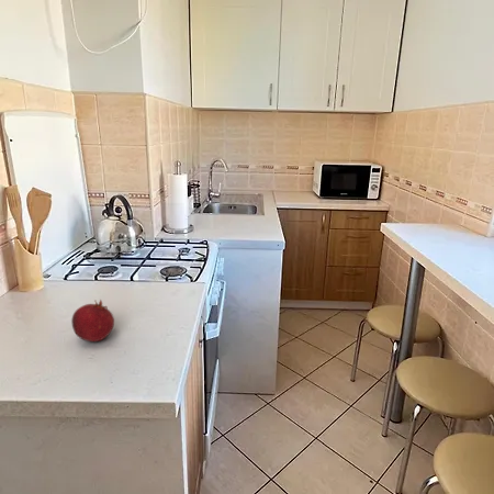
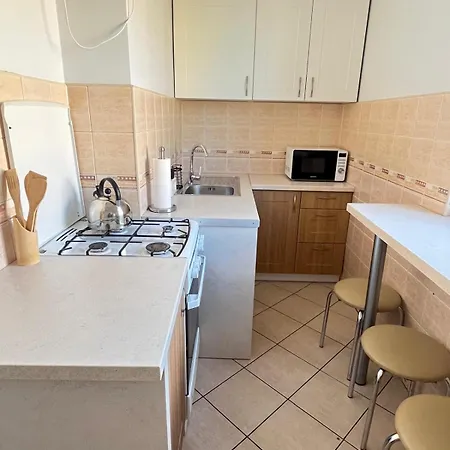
- fruit (93, 321)
